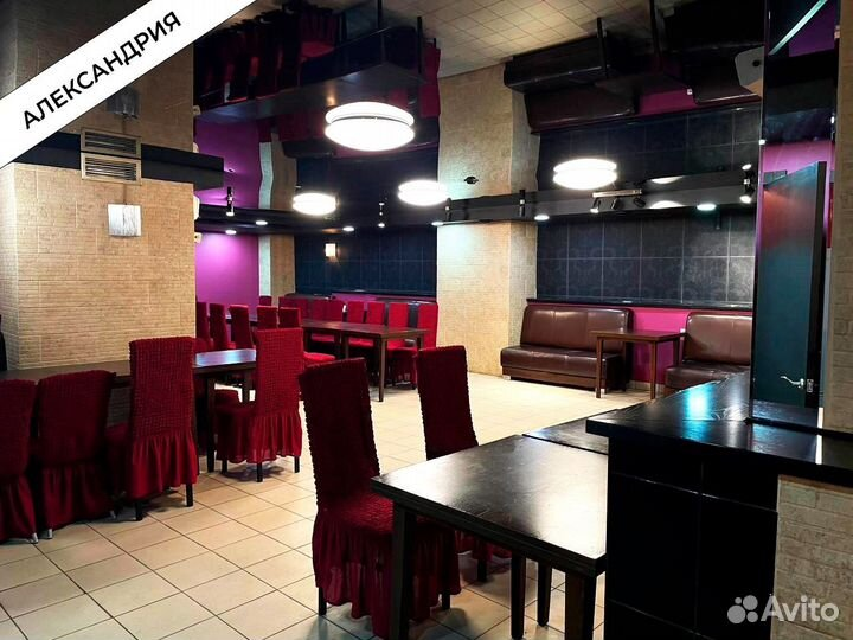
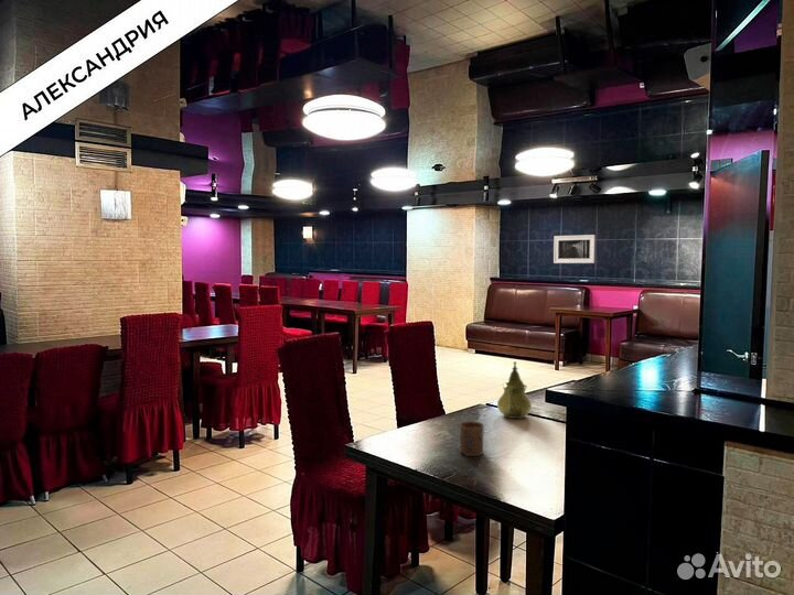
+ cup (471, 439)
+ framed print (573, 249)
+ teapot (514, 388)
